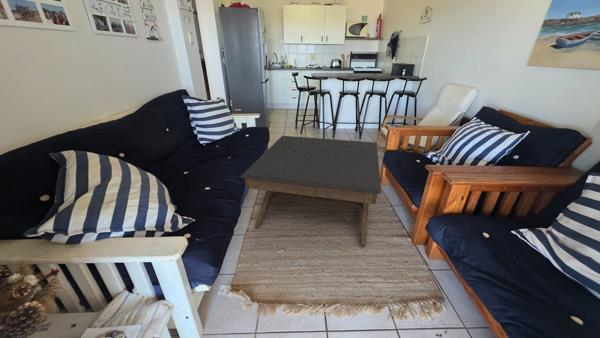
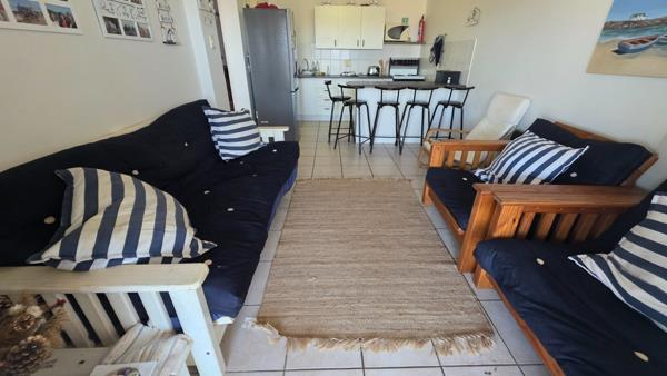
- coffee table (318, 182)
